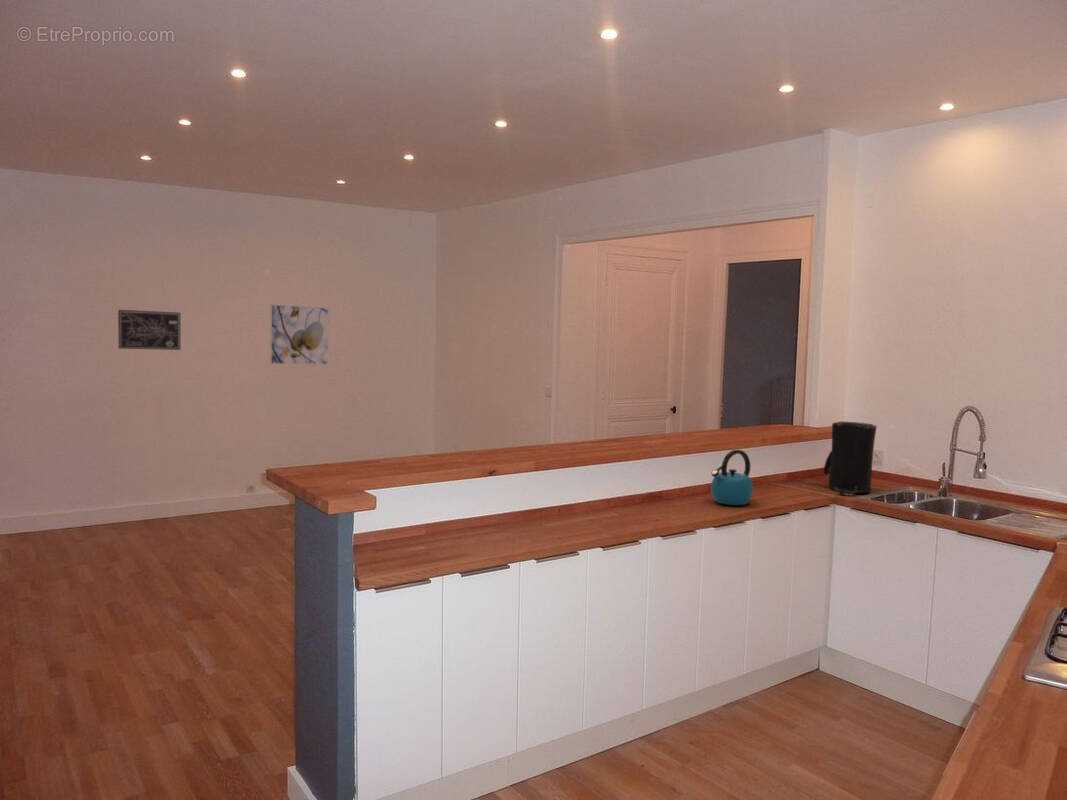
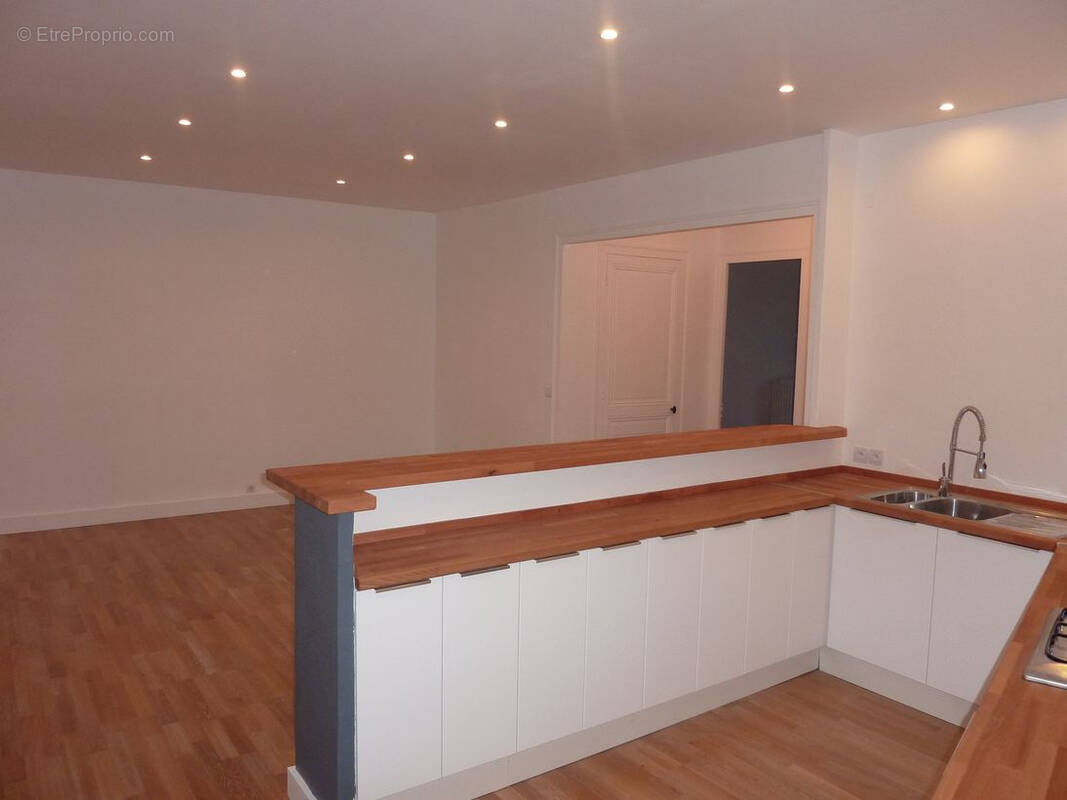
- coffee maker (845, 455)
- wall art (150, 330)
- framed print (299, 335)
- kettle (730, 476)
